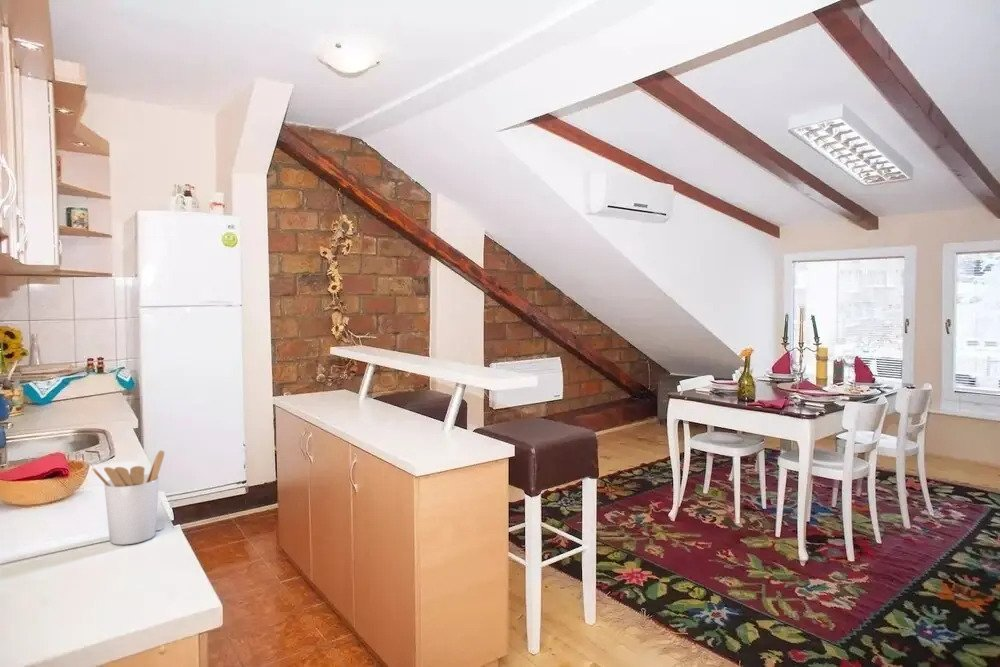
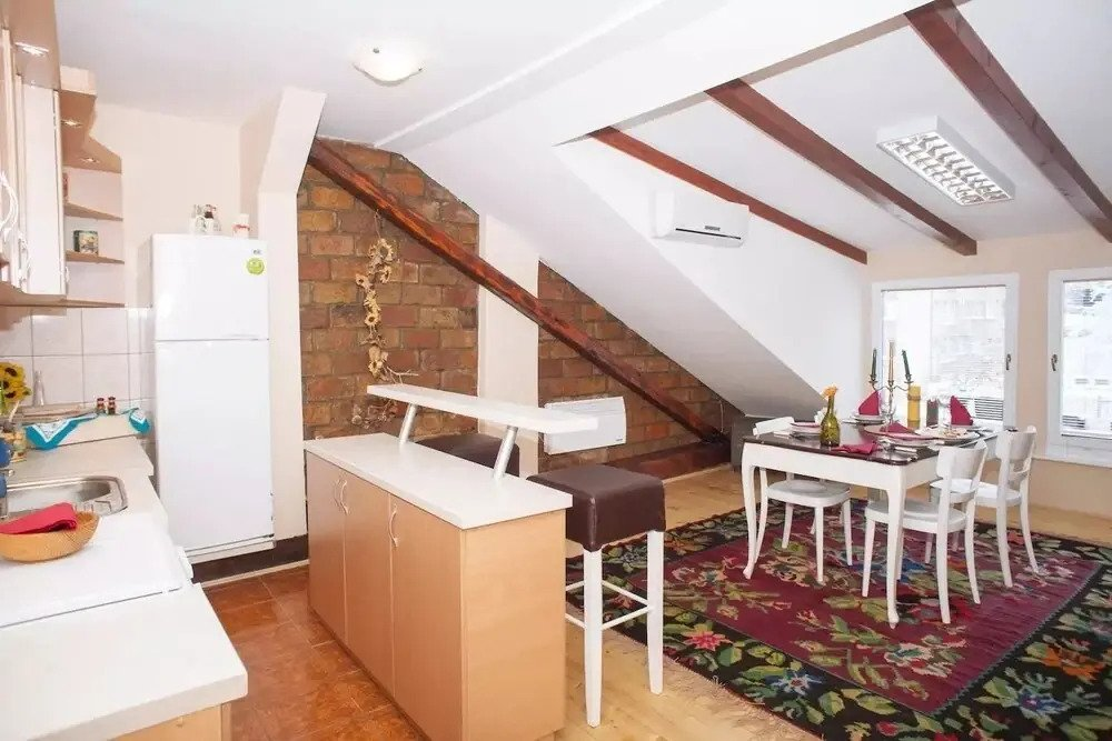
- utensil holder (130, 498)
